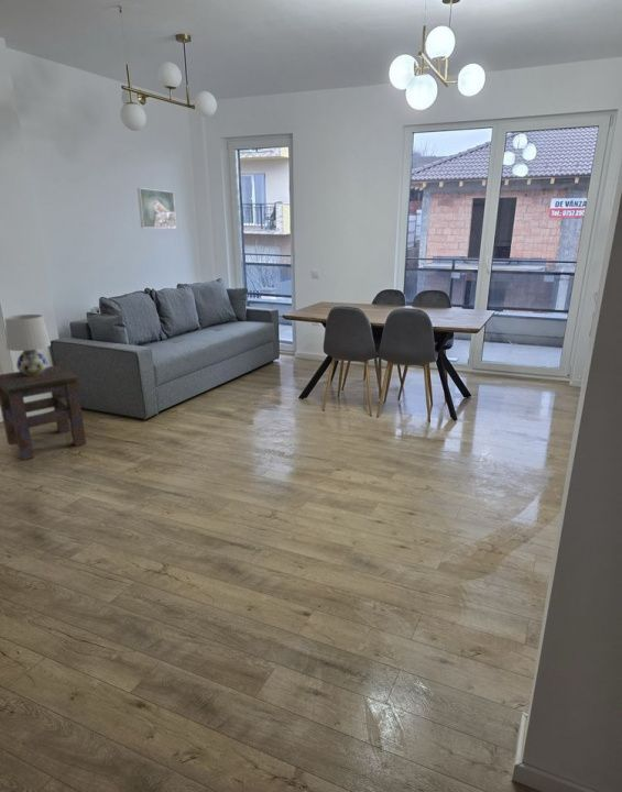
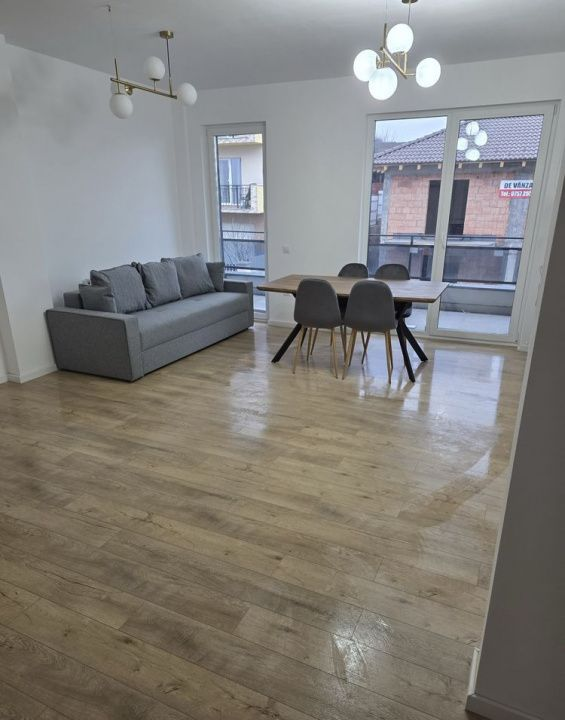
- side table (40, 409)
- table lamp (29, 344)
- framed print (157, 209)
